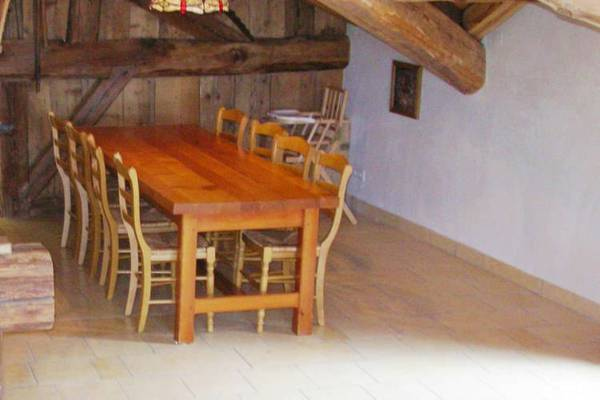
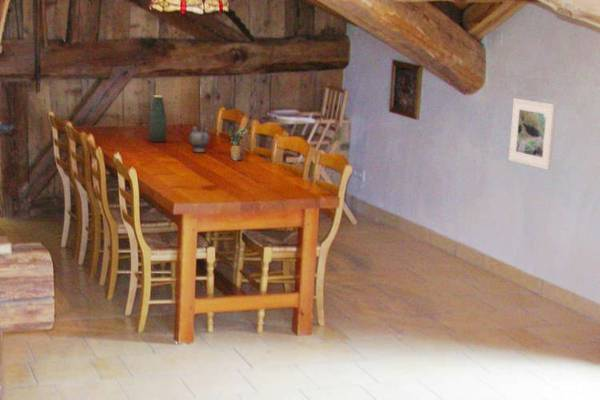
+ bottle (157, 118)
+ teapot (199, 134)
+ fruit (238, 143)
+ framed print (531, 133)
